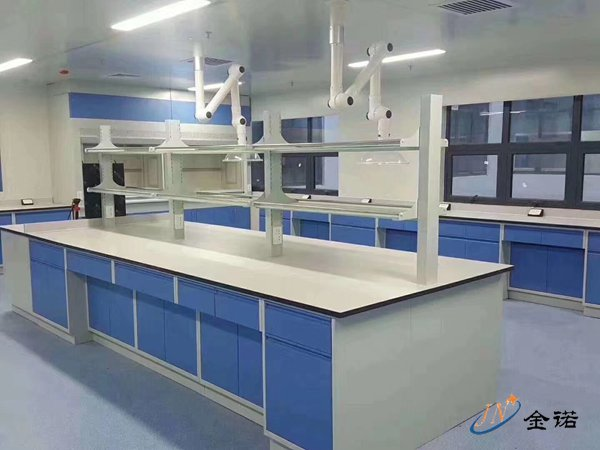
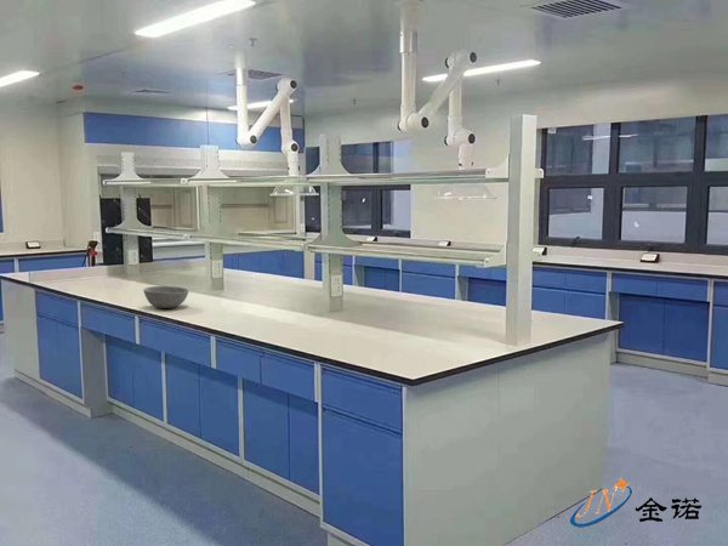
+ bowl (166, 297)
